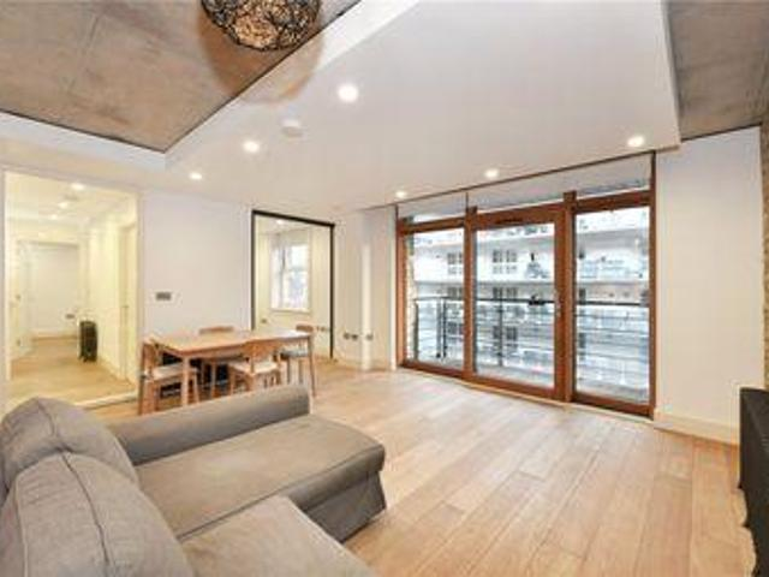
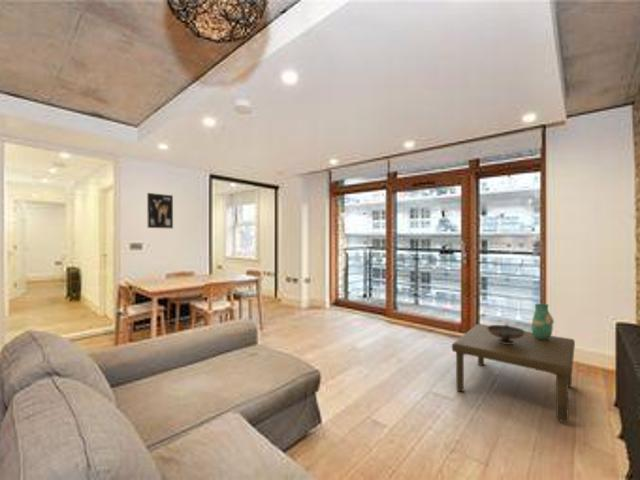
+ decorative bowl (505, 335)
+ wall art (160, 211)
+ vase (542, 320)
+ coffee table (514, 364)
